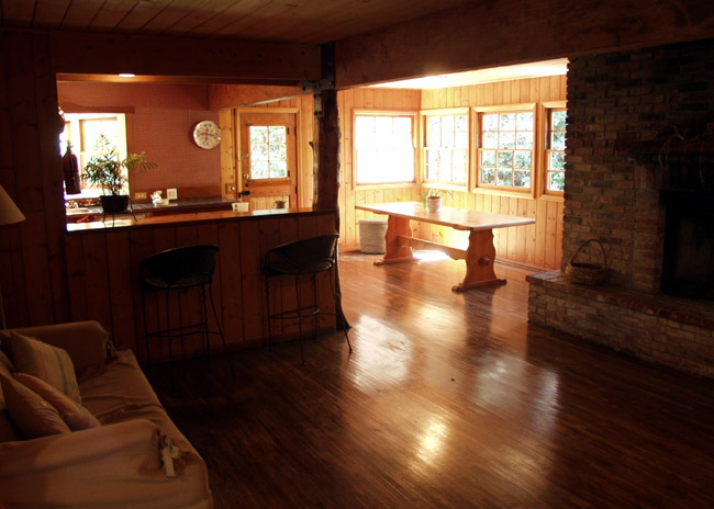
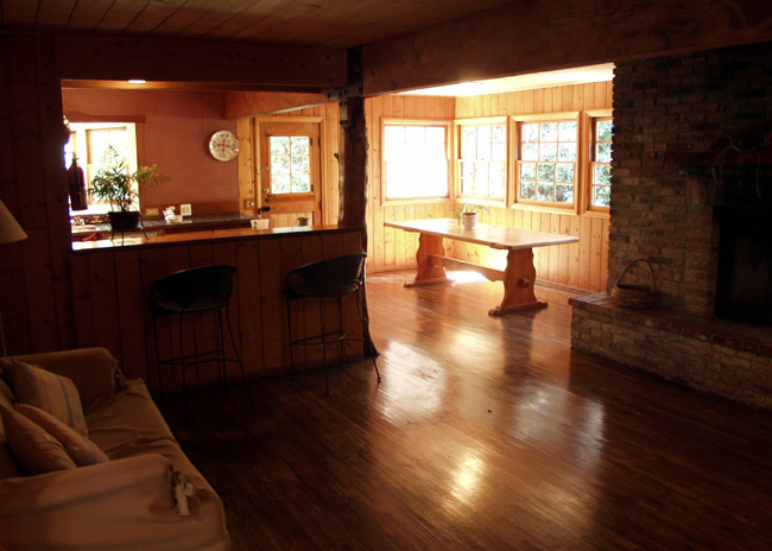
- basket (376, 235)
